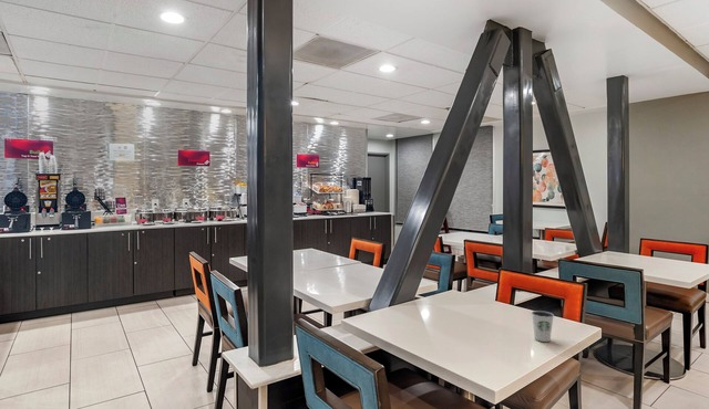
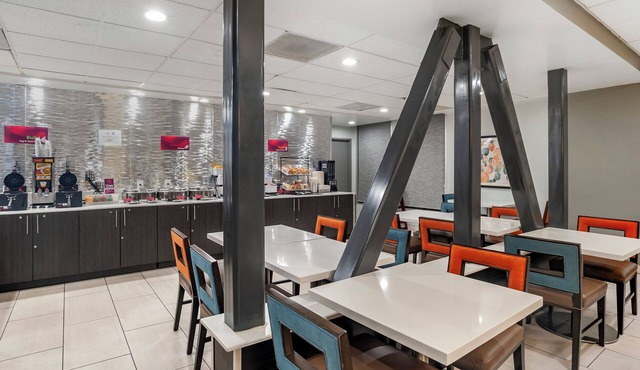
- dixie cup (542, 326)
